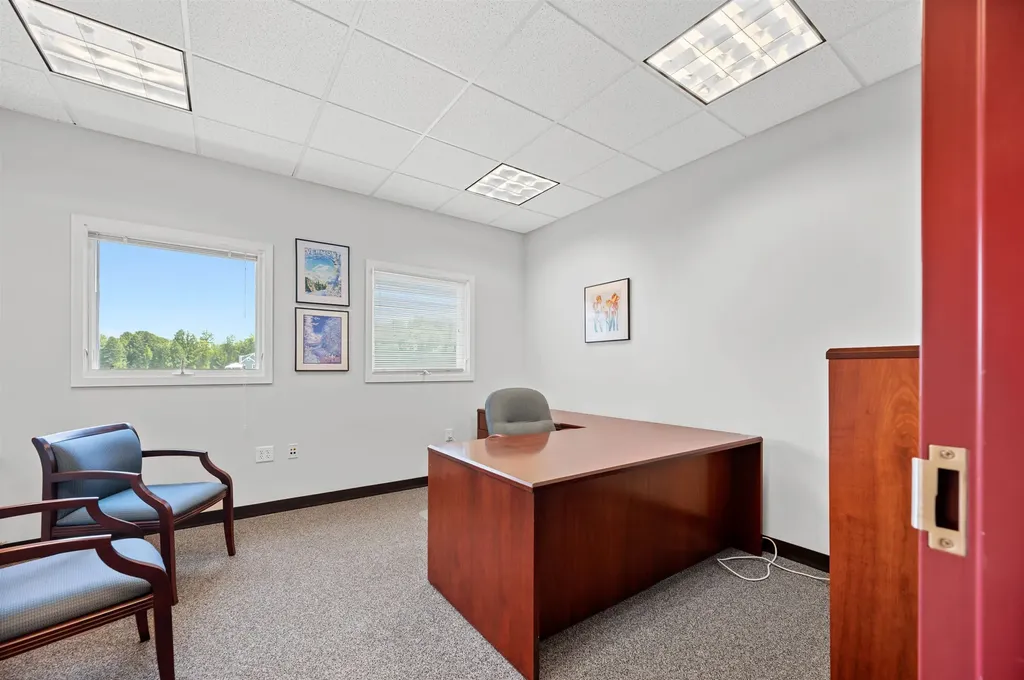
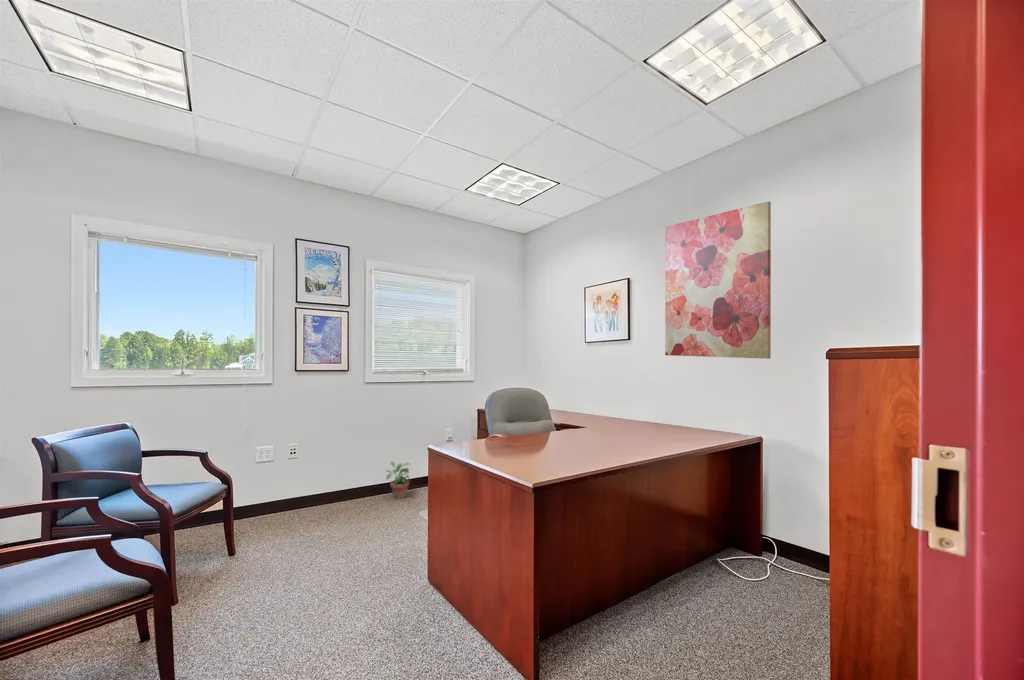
+ wall art (712, 286)
+ potted plant (396, 479)
